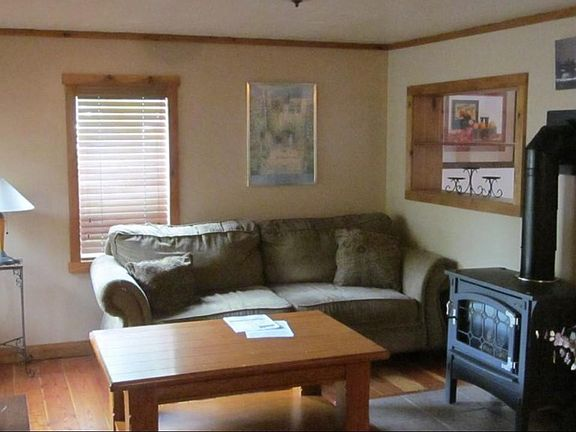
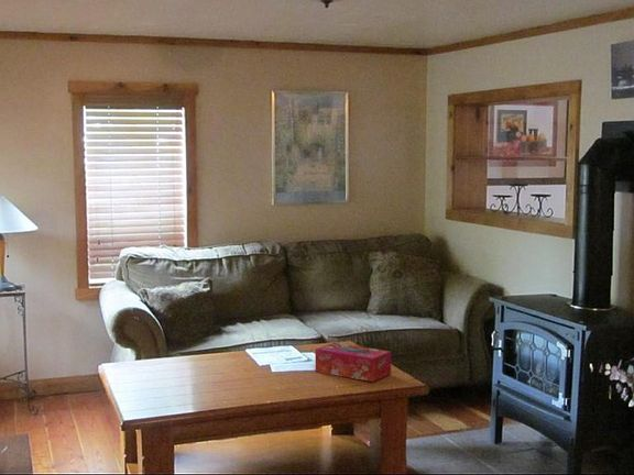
+ tissue box (352, 361)
